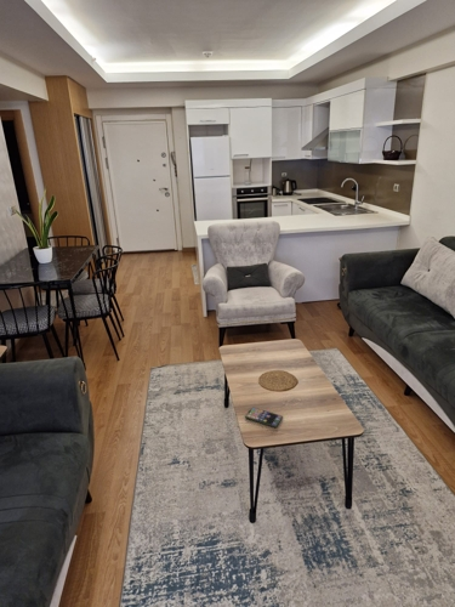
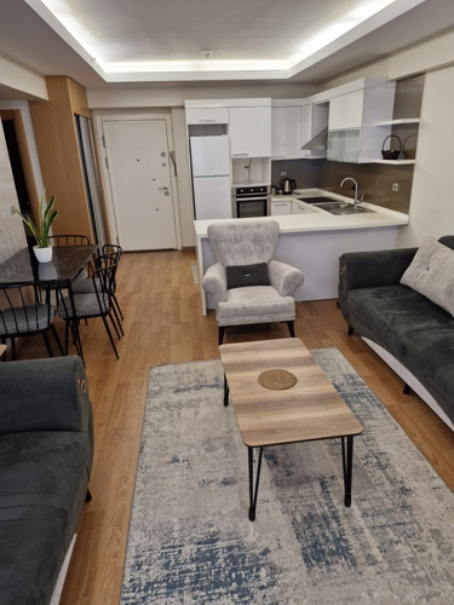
- smartphone (263, 416)
